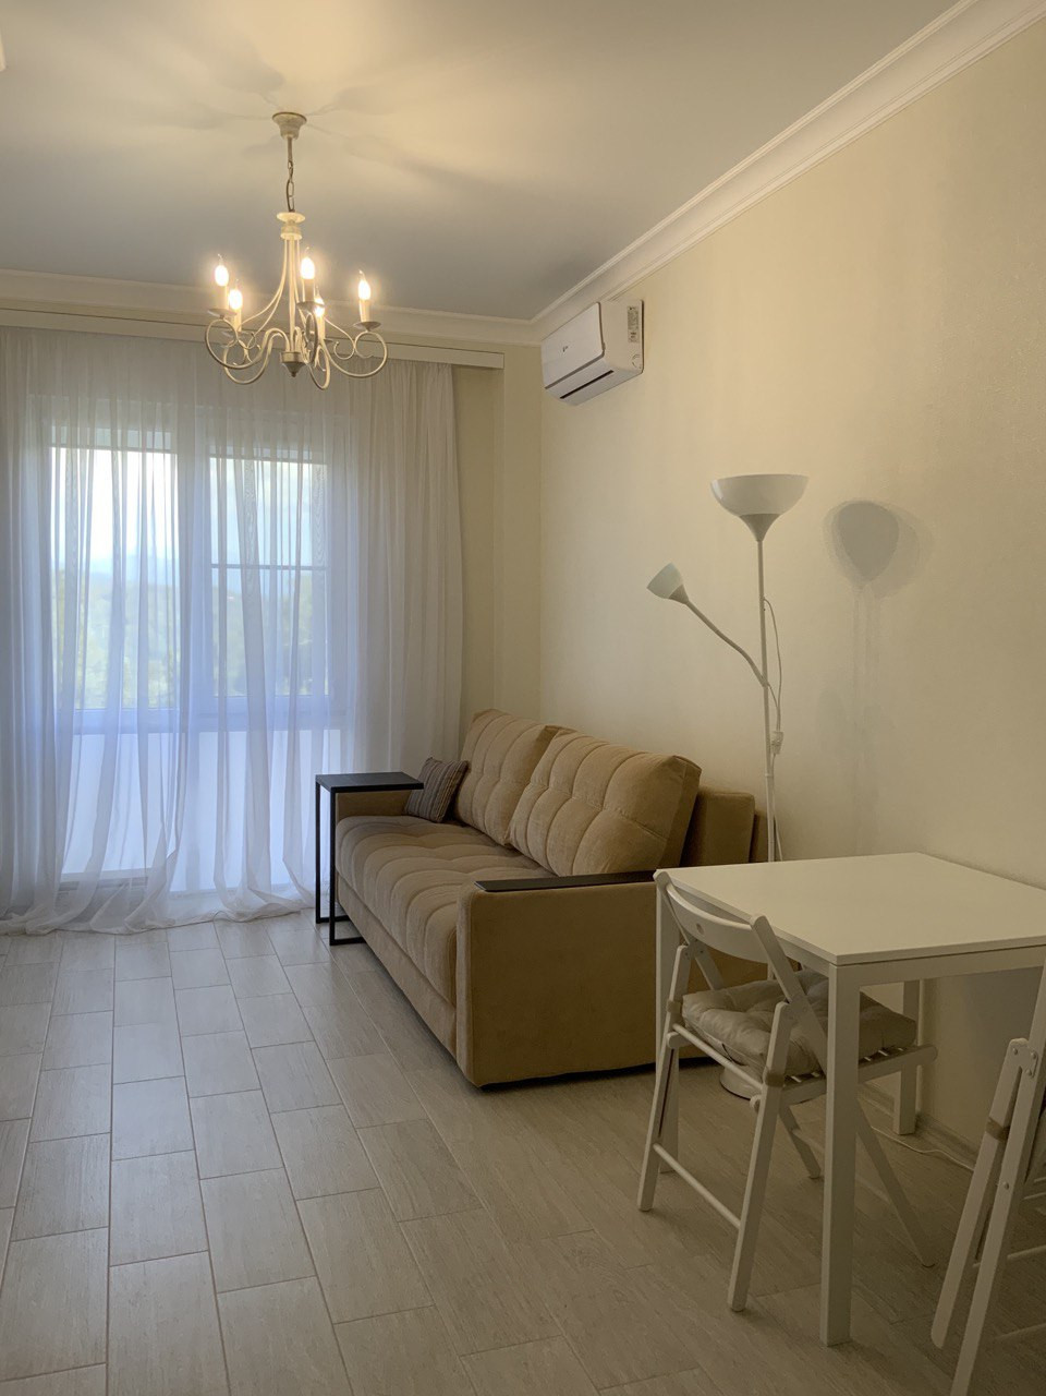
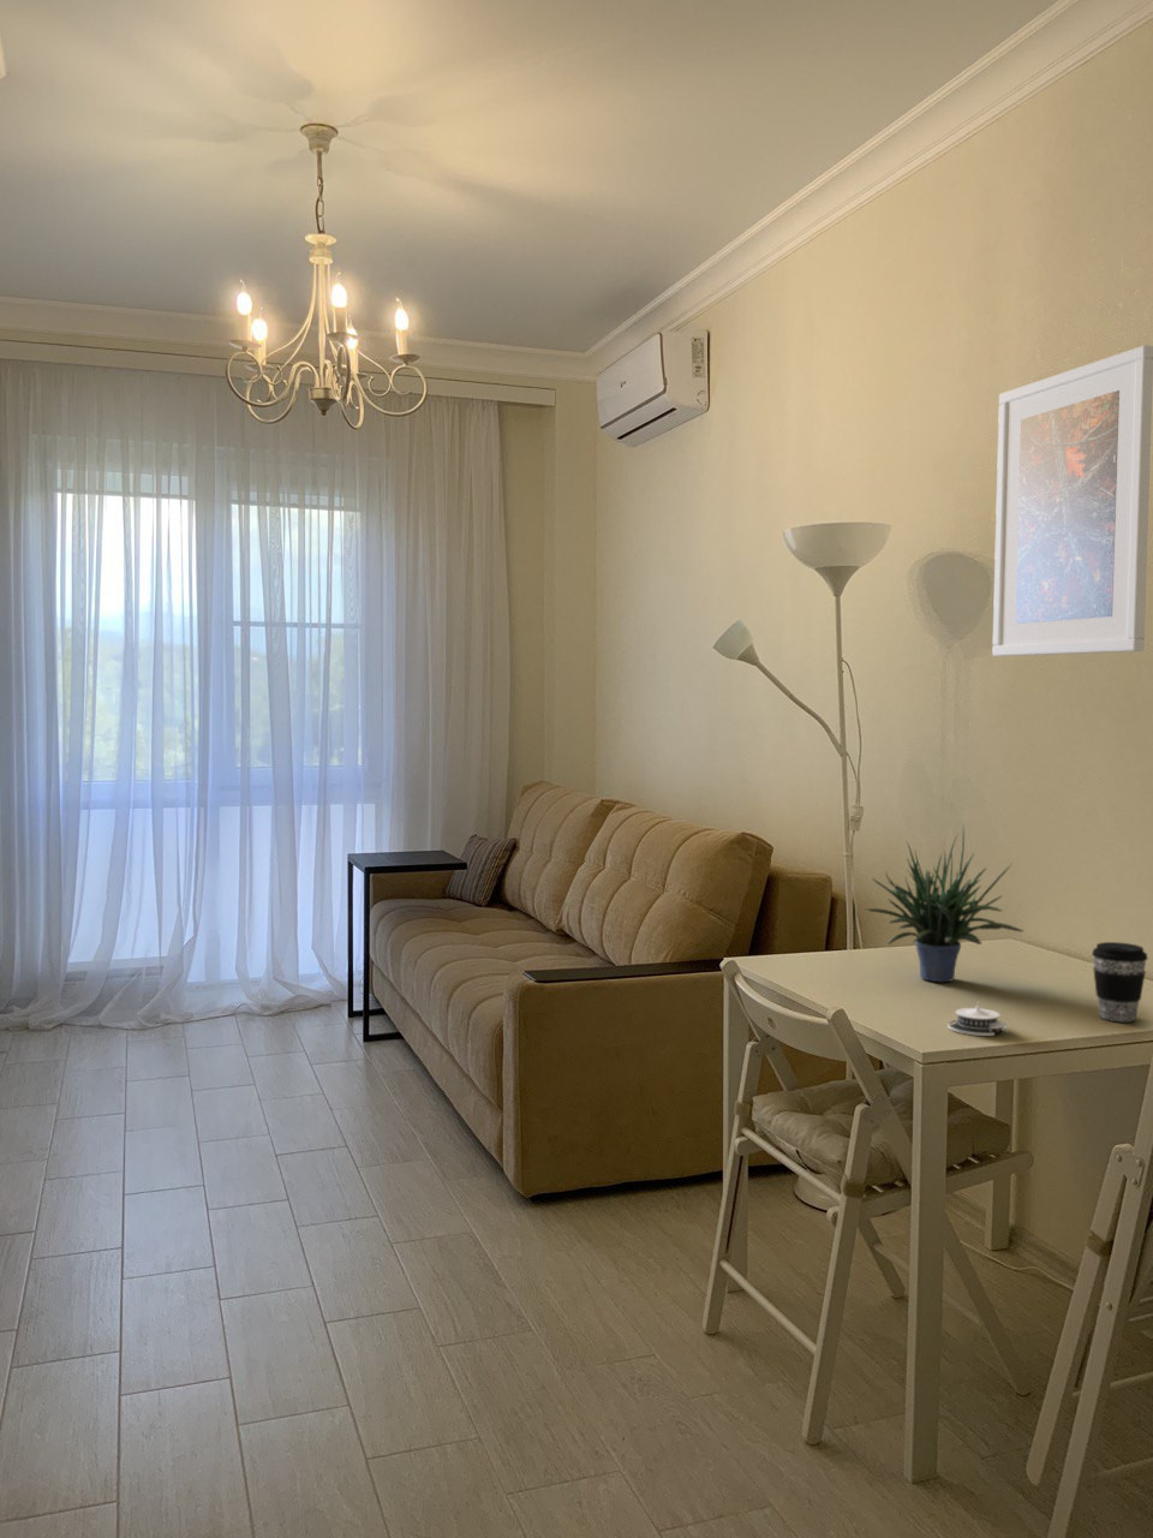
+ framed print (1066, 513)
+ architectural model (976, 1014)
+ coffee cup (1118, 982)
+ potted plant (947, 901)
